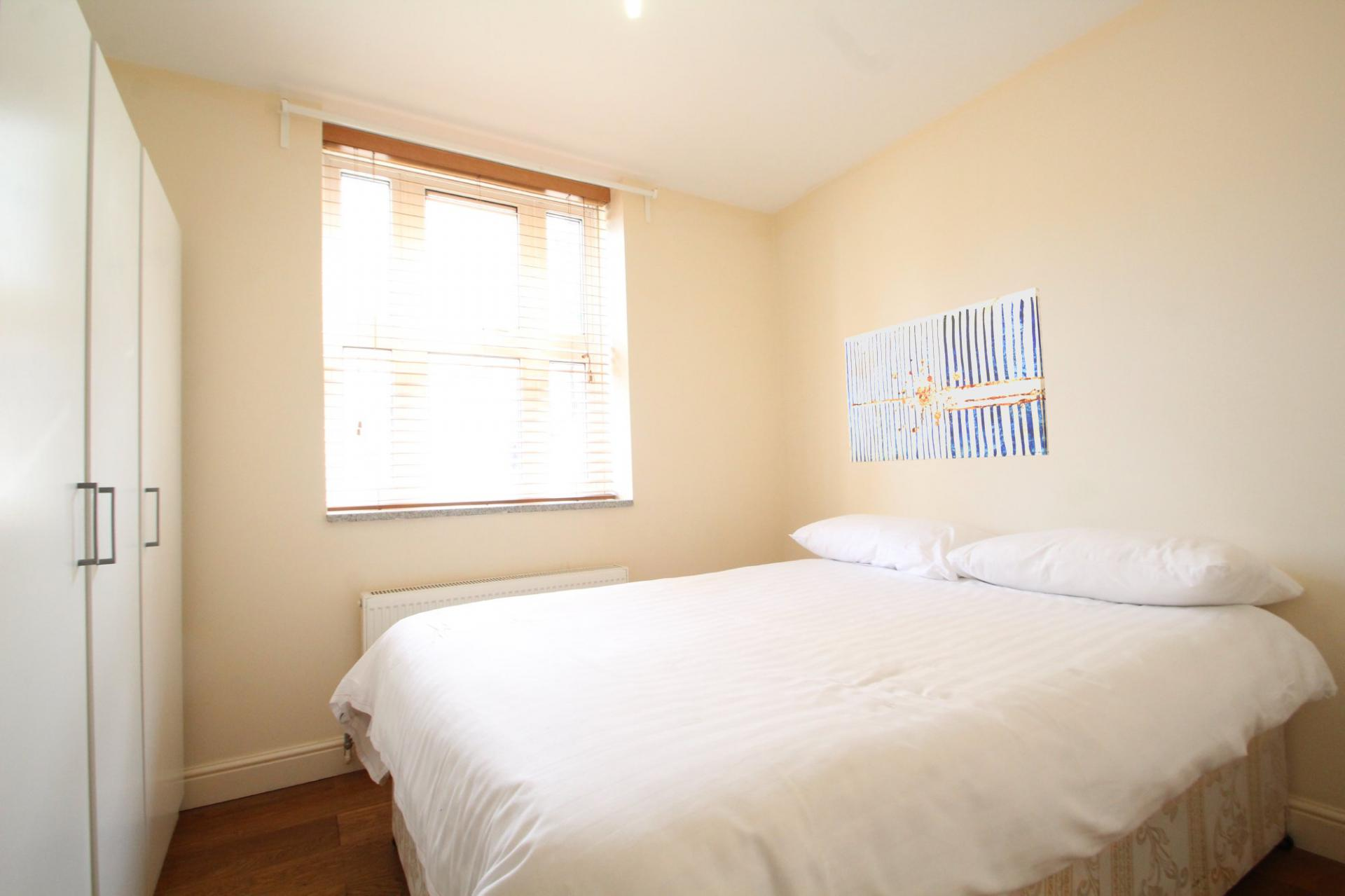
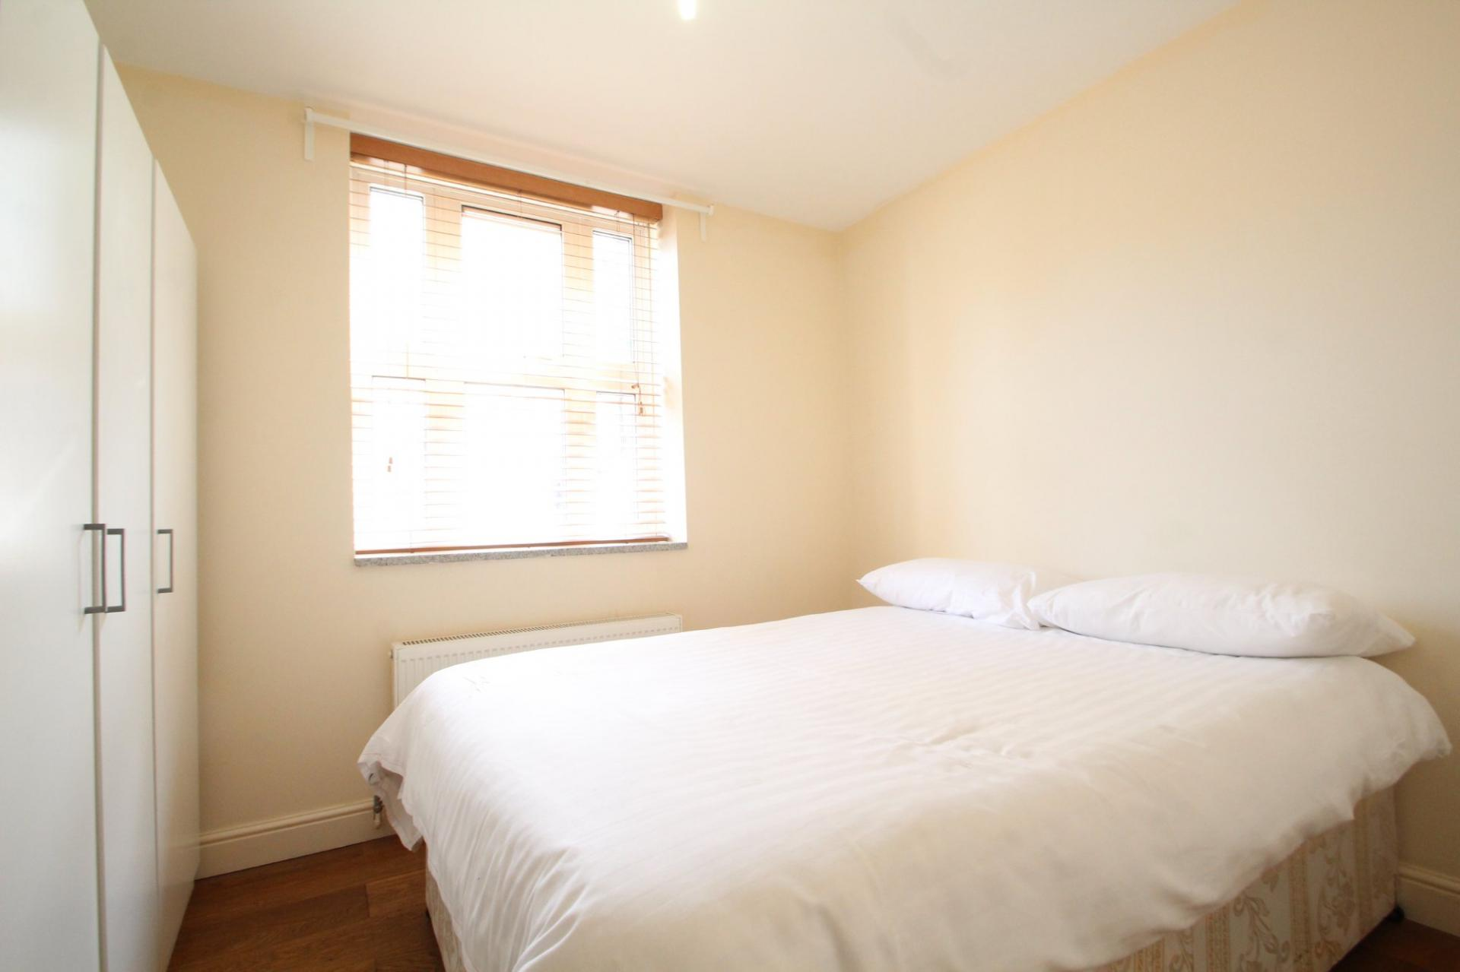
- wall art (931, 387)
